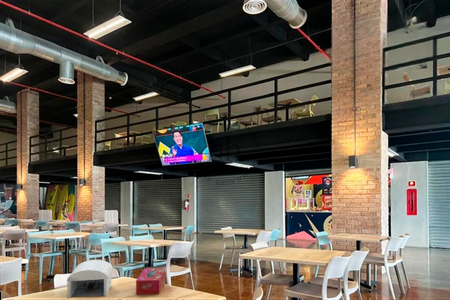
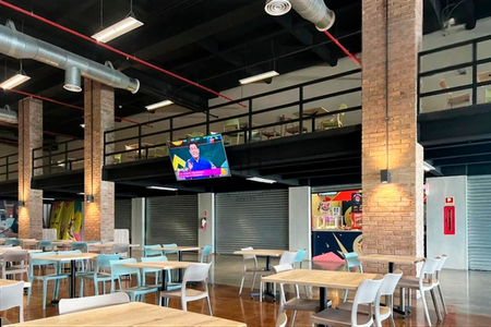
- tissue box (151, 281)
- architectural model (90, 278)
